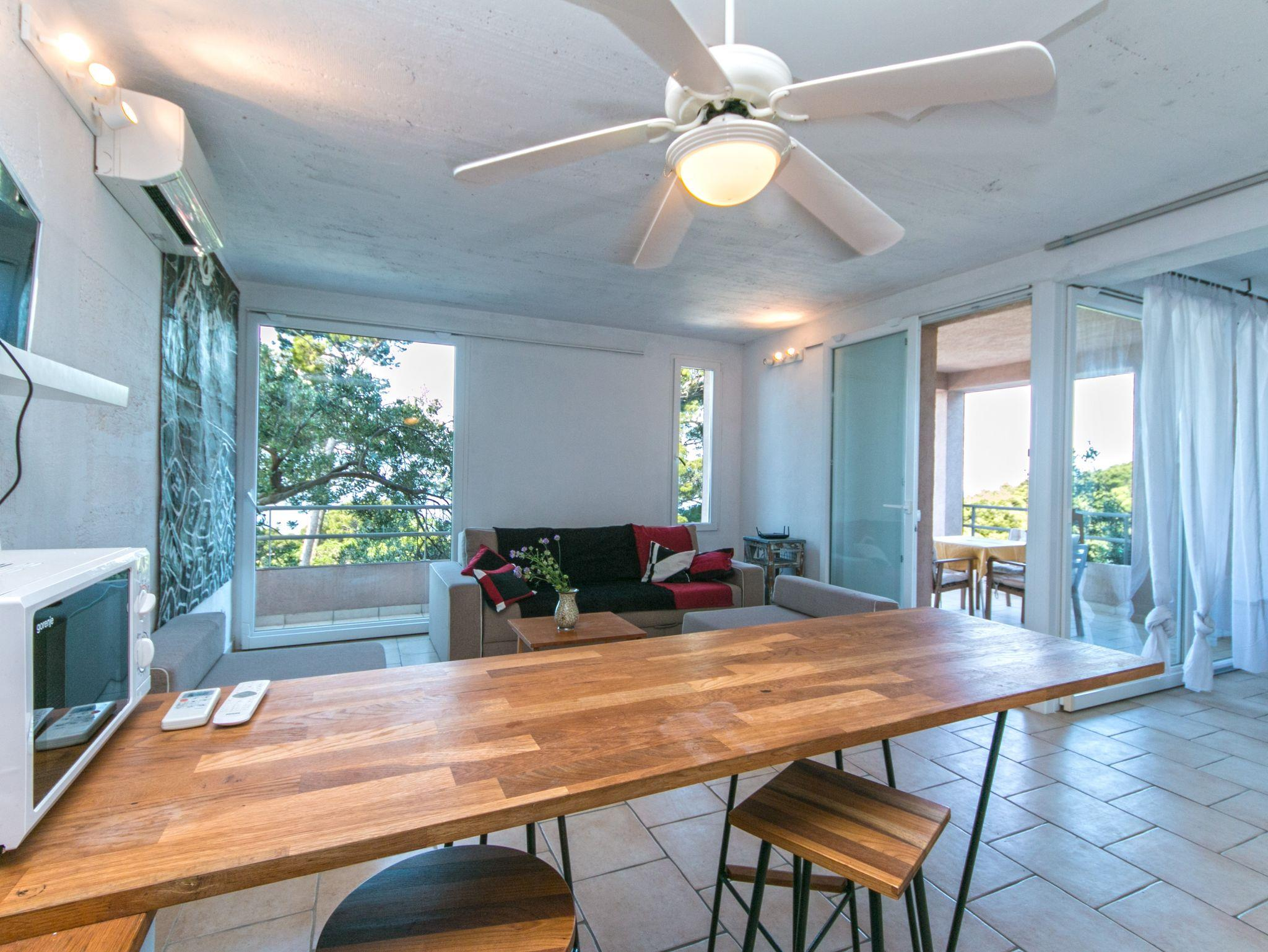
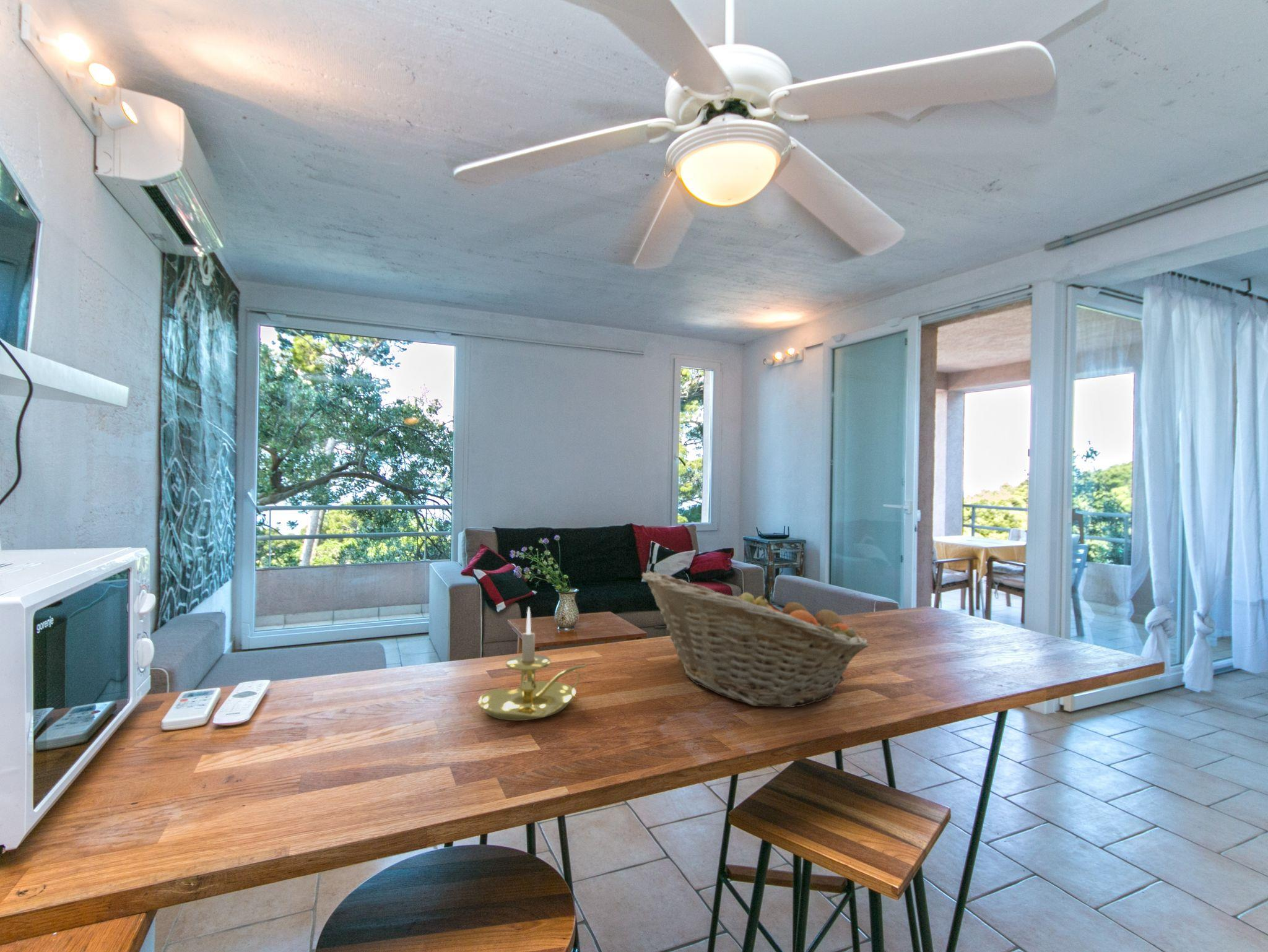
+ candle holder (536, 656)
+ fruit basket (746, 626)
